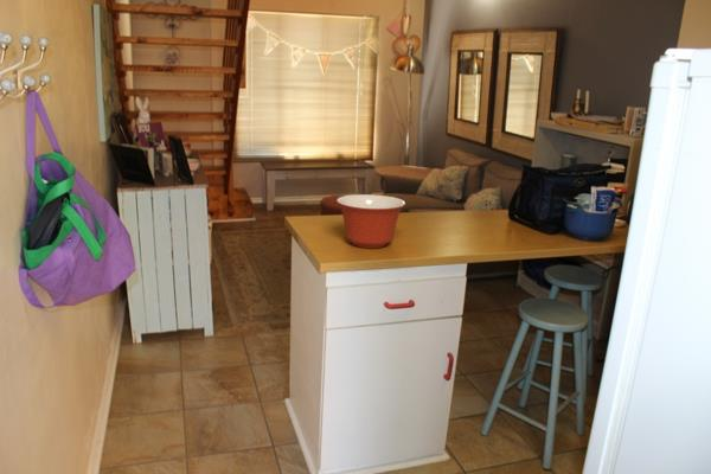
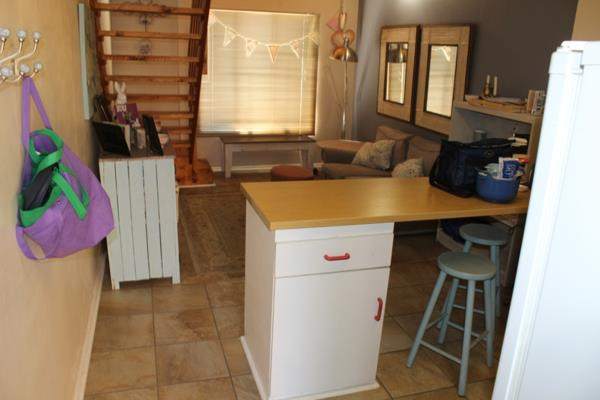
- mixing bowl (370, 222)
